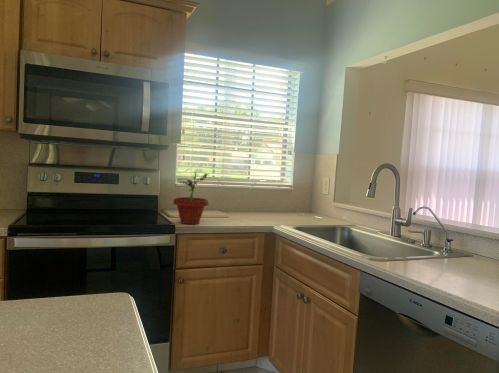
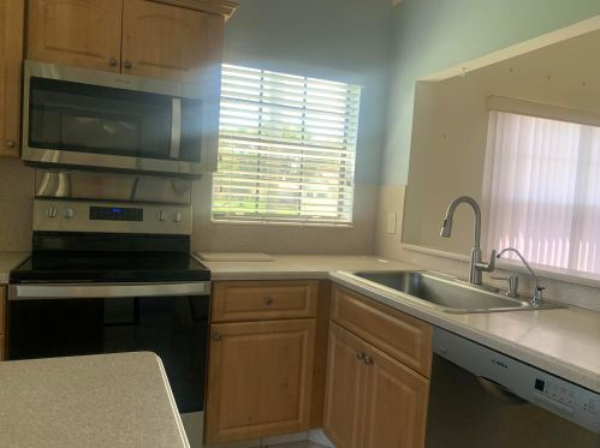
- potted plant (192, 195)
